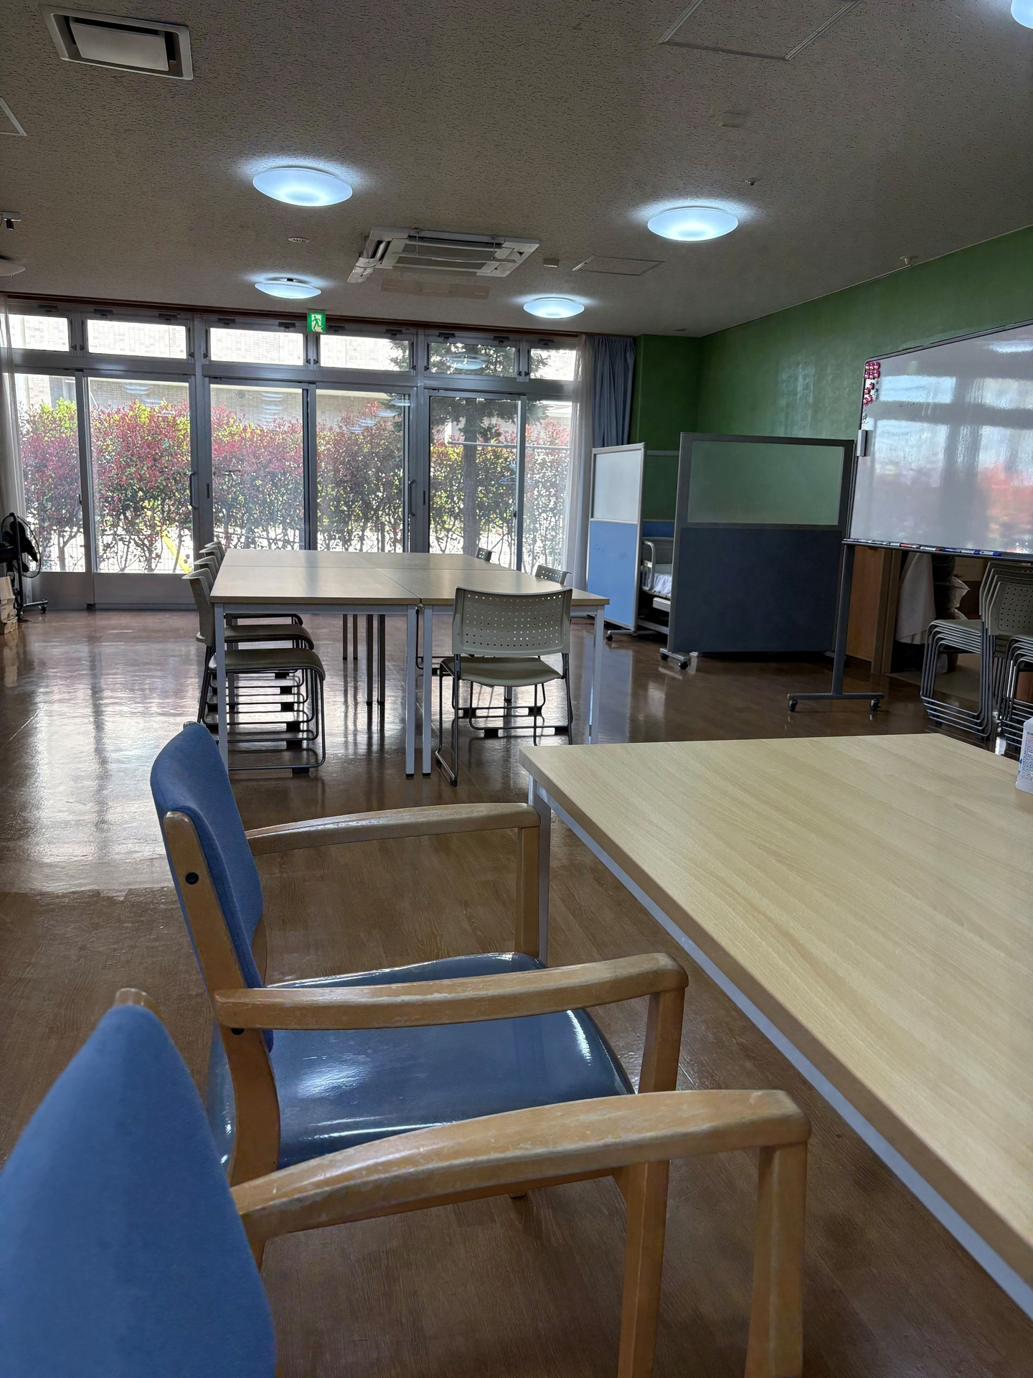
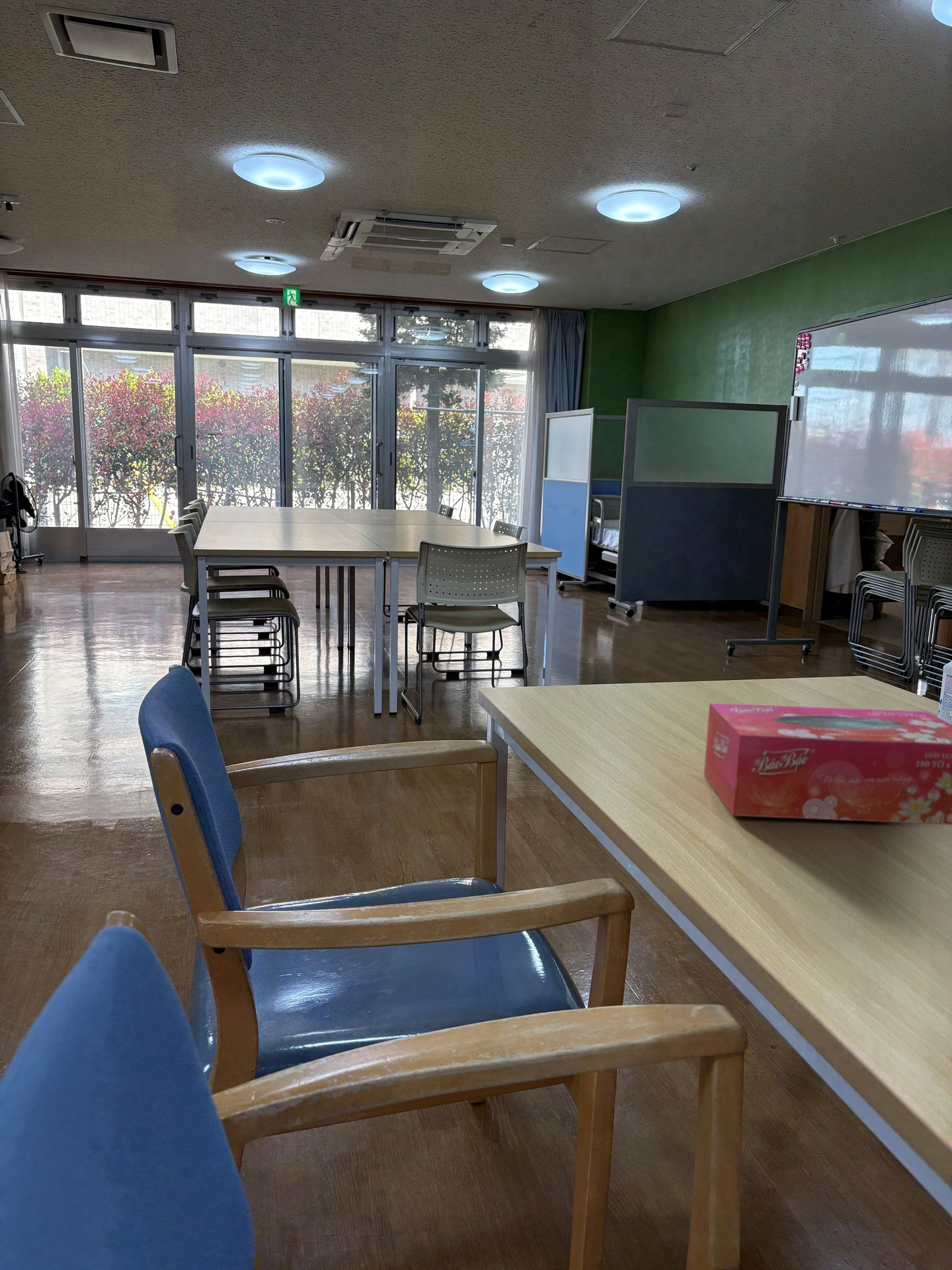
+ tissue box (835, 760)
